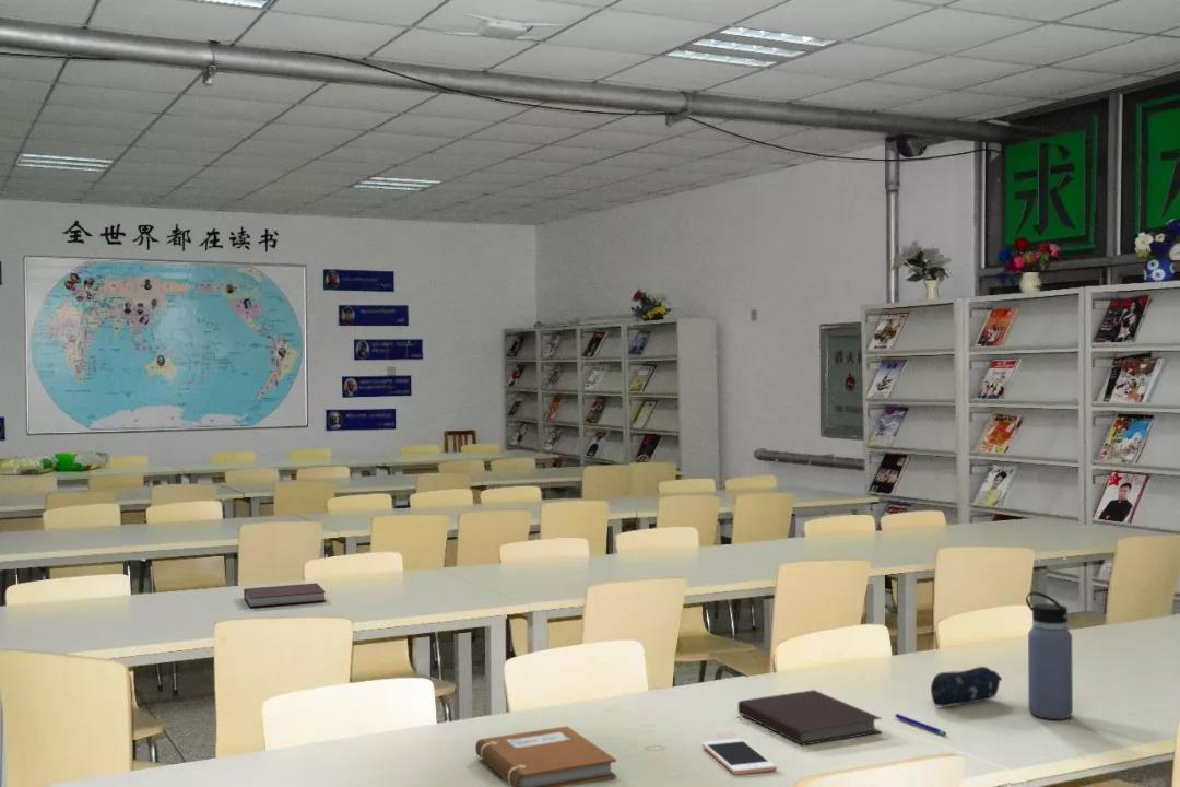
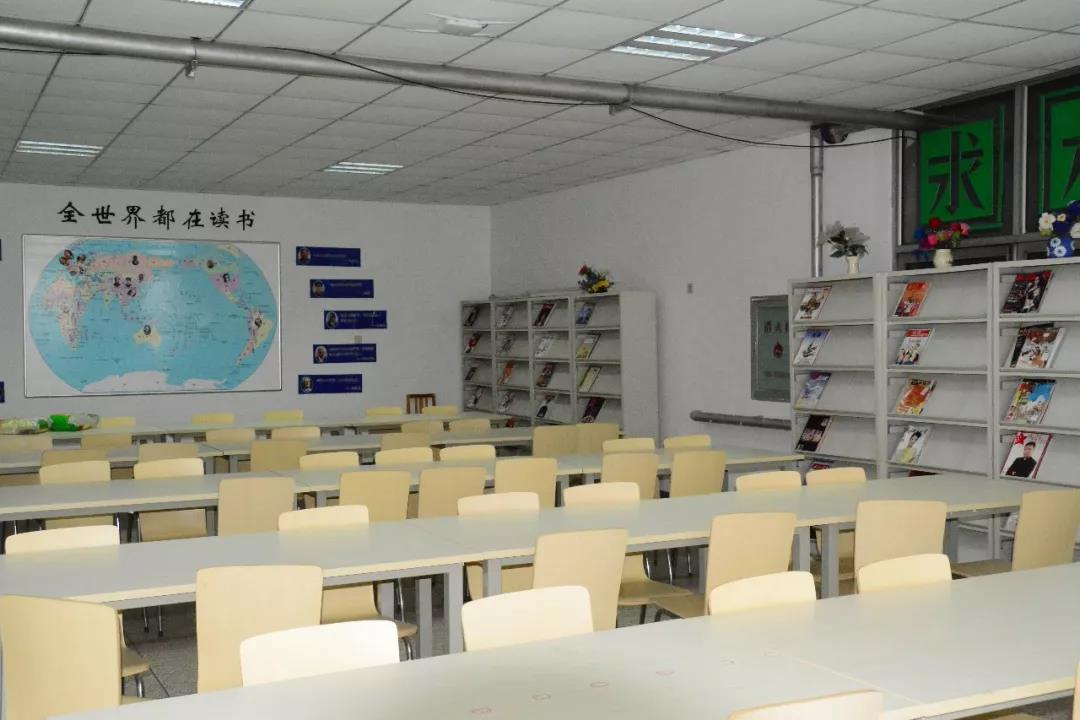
- notebook (542, 756)
- water bottle (1049, 651)
- pencil case (965, 686)
- pen (920, 724)
- cell phone (738, 755)
- notebook (284, 595)
- notebook (807, 716)
